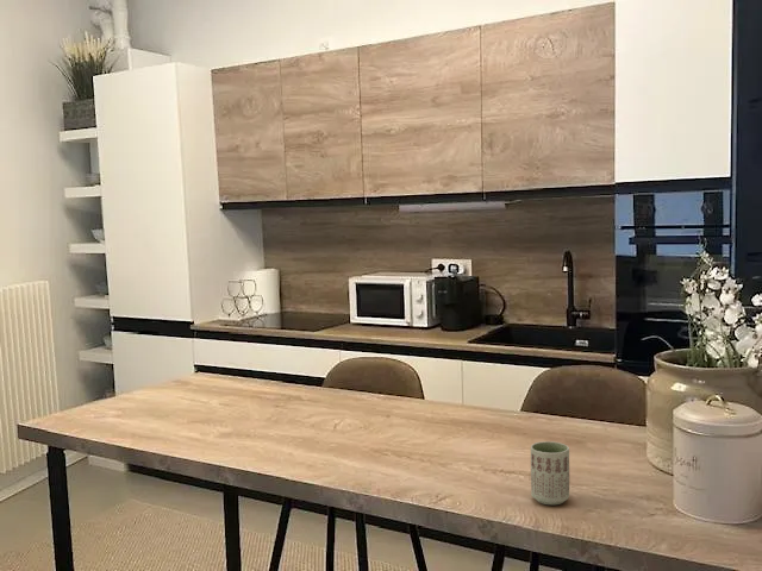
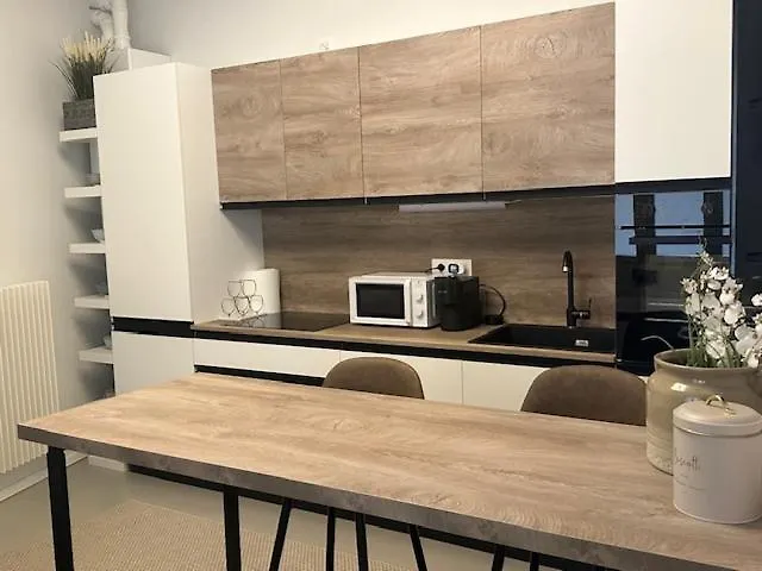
- cup (550, 472)
